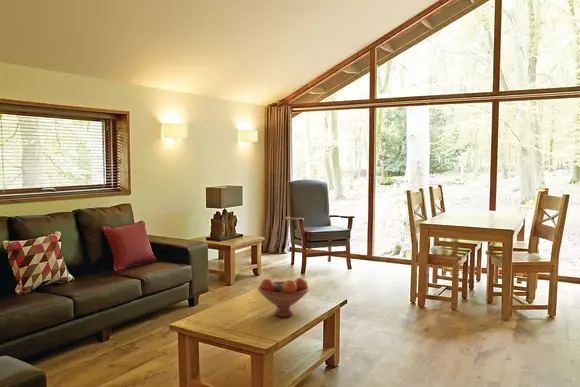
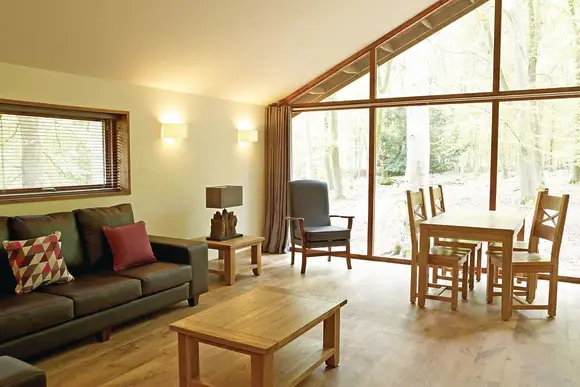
- fruit bowl (283, 295)
